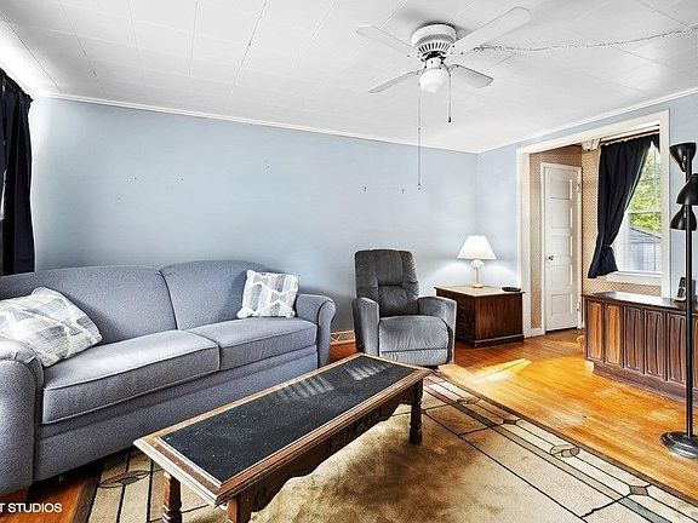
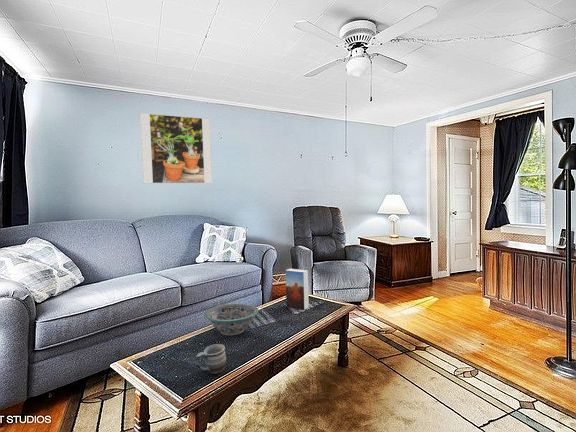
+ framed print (177, 149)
+ mug (212, 360)
+ book (296, 288)
+ decorative bowl (232, 321)
